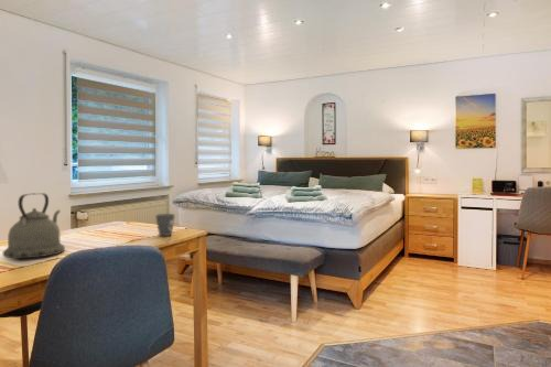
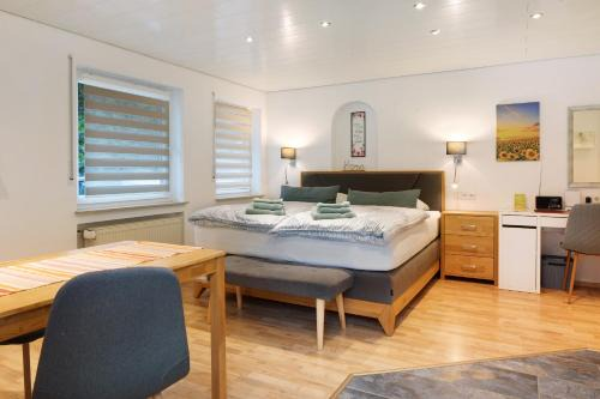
- kettle (35, 223)
- mug (166, 224)
